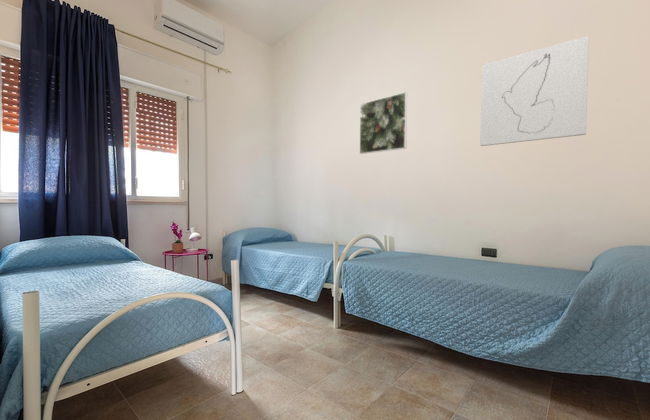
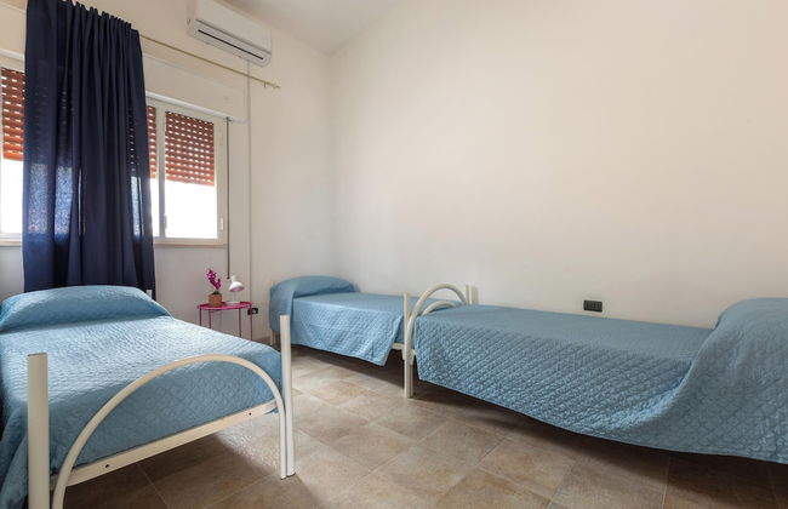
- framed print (382, 125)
- wall art (529, 96)
